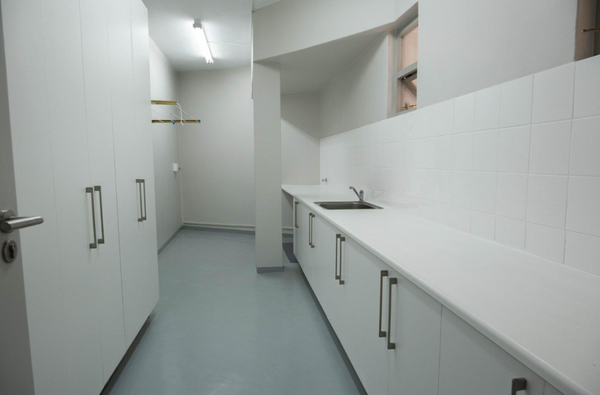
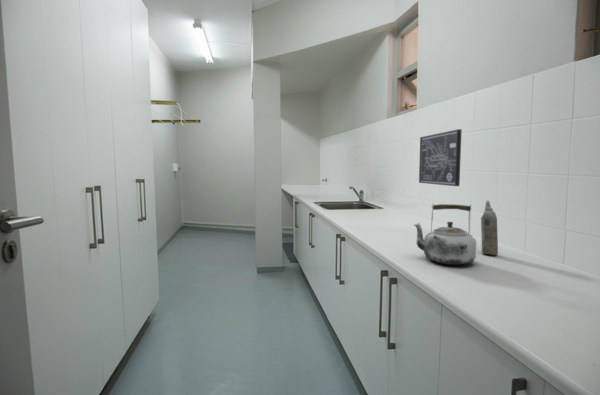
+ aerosol can (489, 227)
+ wall art (437, 159)
+ kettle (443, 232)
